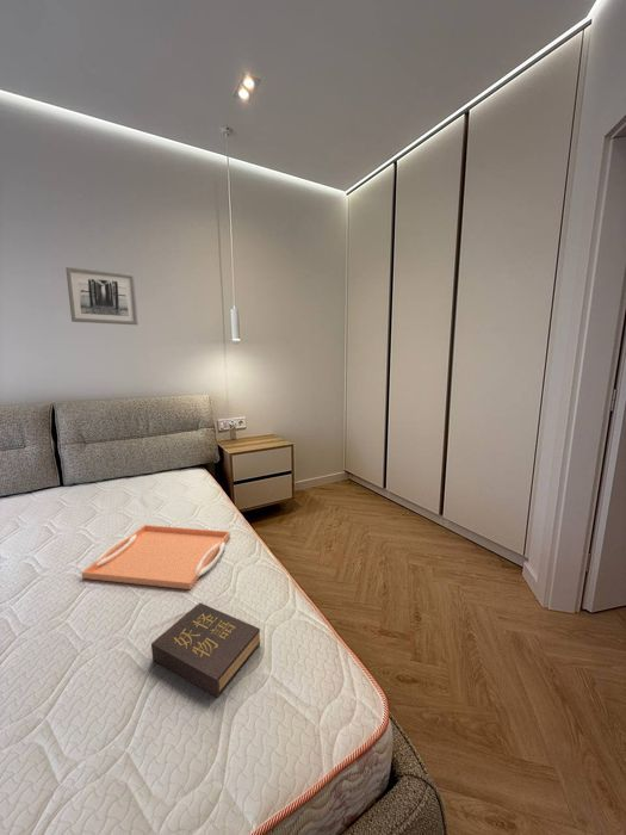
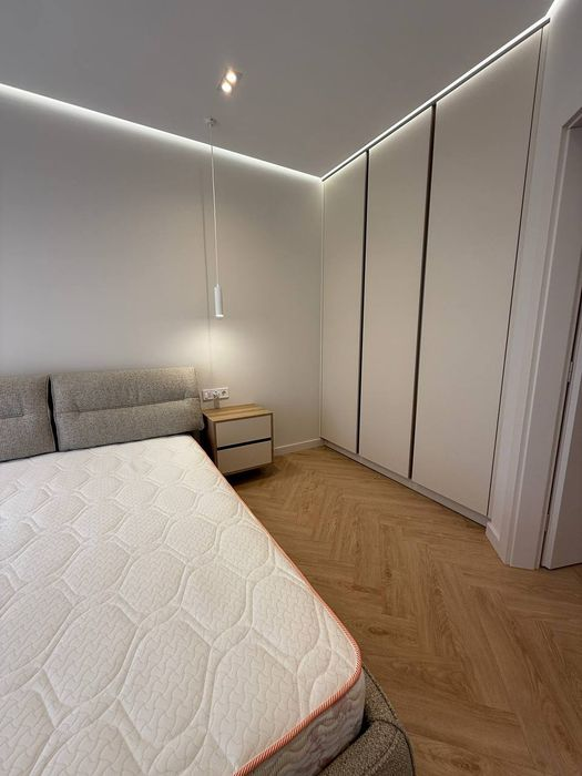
- wall art (104, 297)
- hardback book (207, 643)
- serving tray (163, 552)
